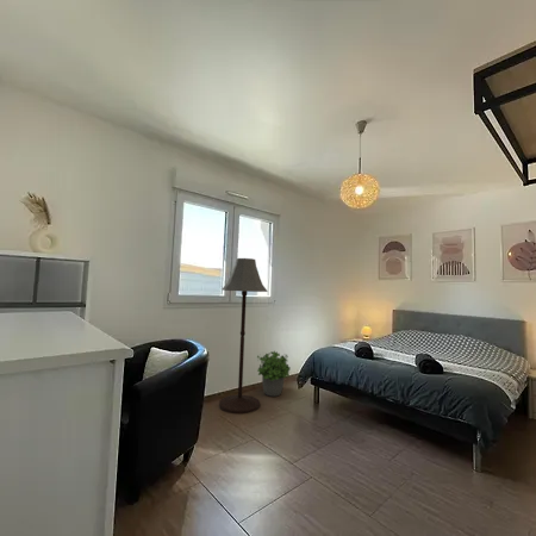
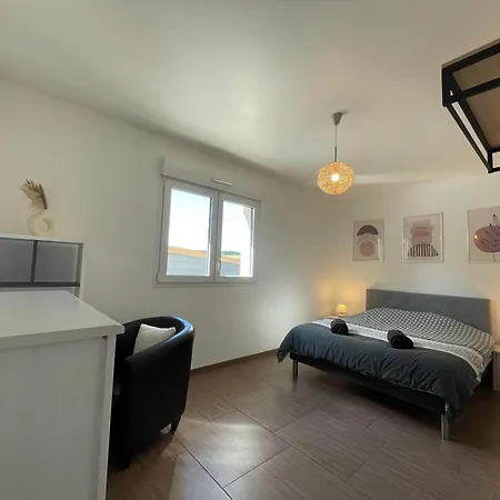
- potted plant (274, 372)
- floor lamp (242, 330)
